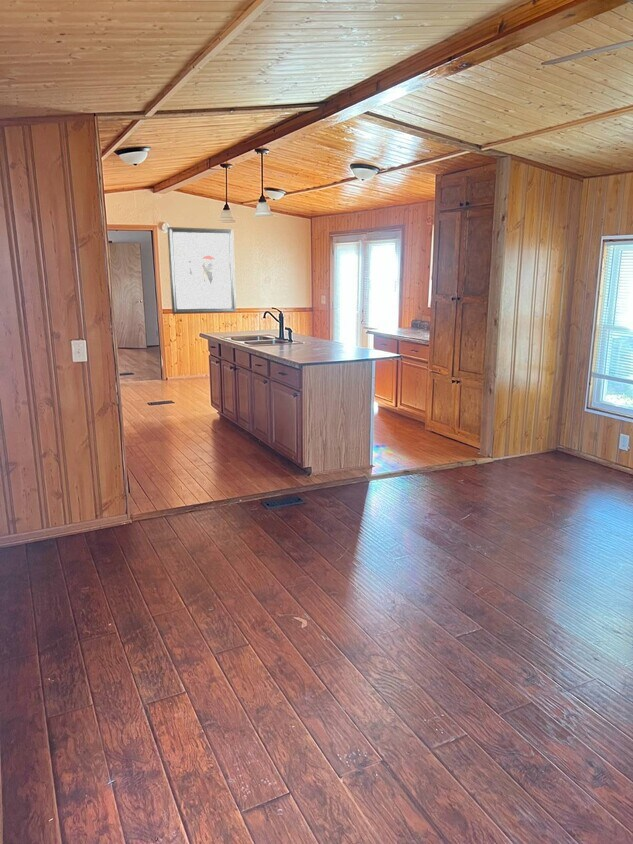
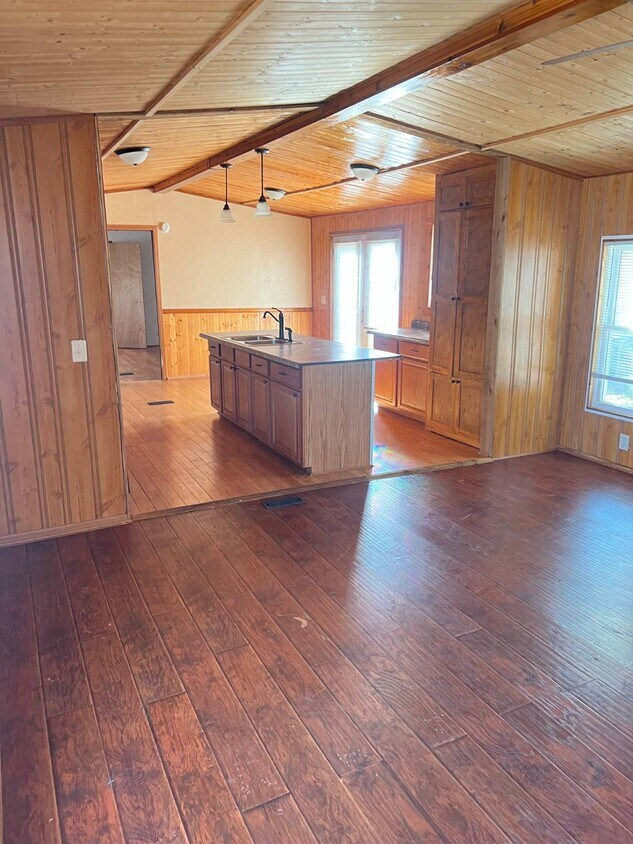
- wall art (202, 271)
